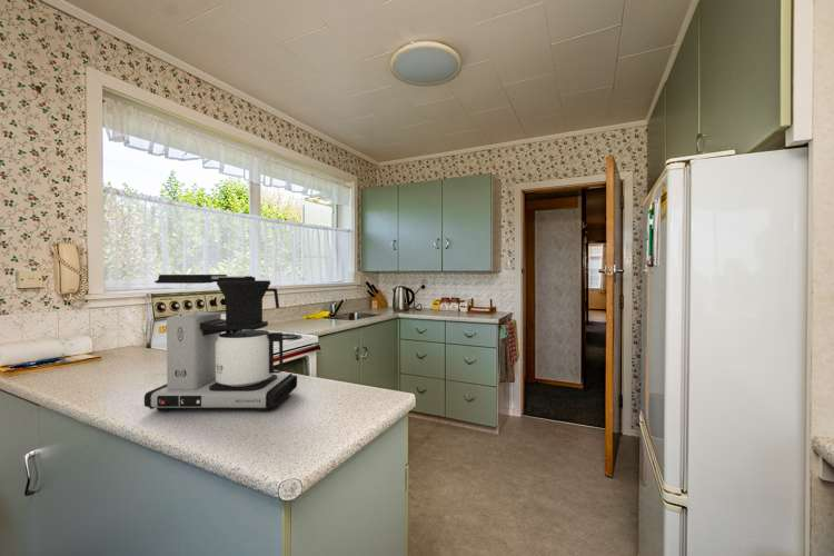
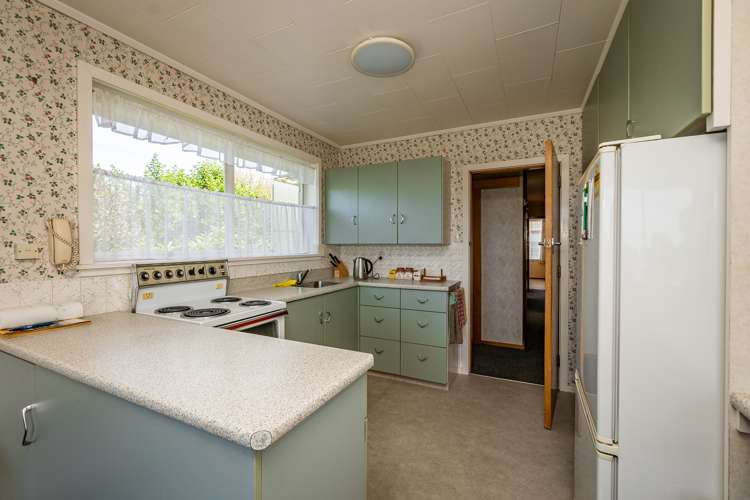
- coffee maker (227, 338)
